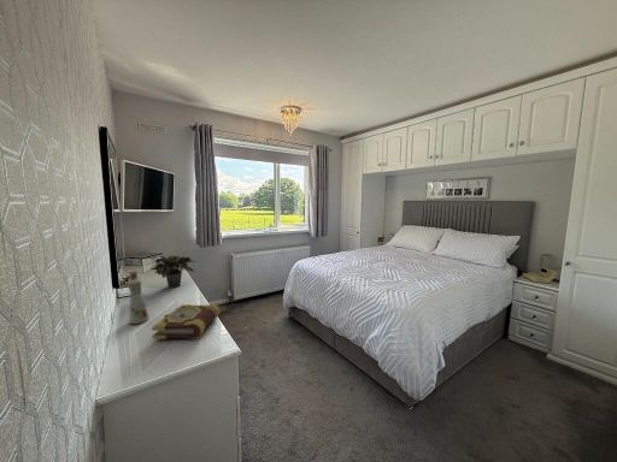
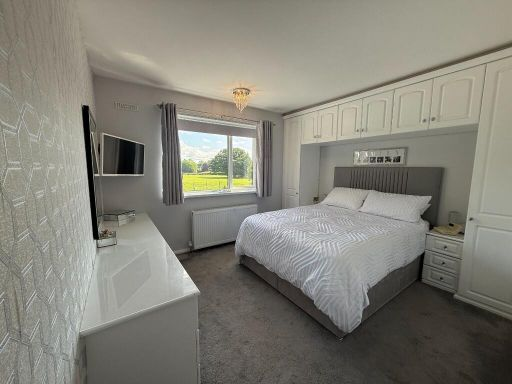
- potted plant (174, 271)
- book (189, 318)
- bottle (137, 296)
